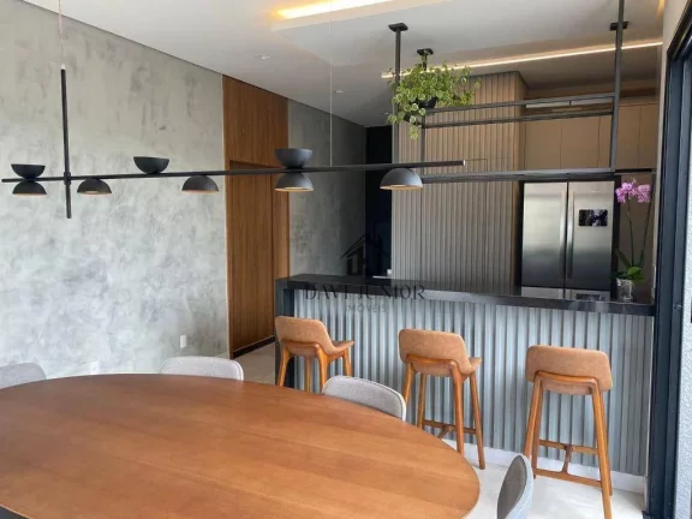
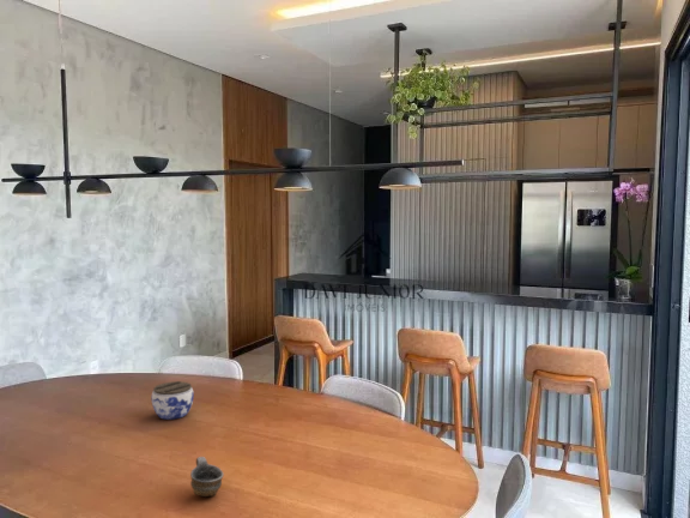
+ jar (172, 399)
+ cup (207, 477)
